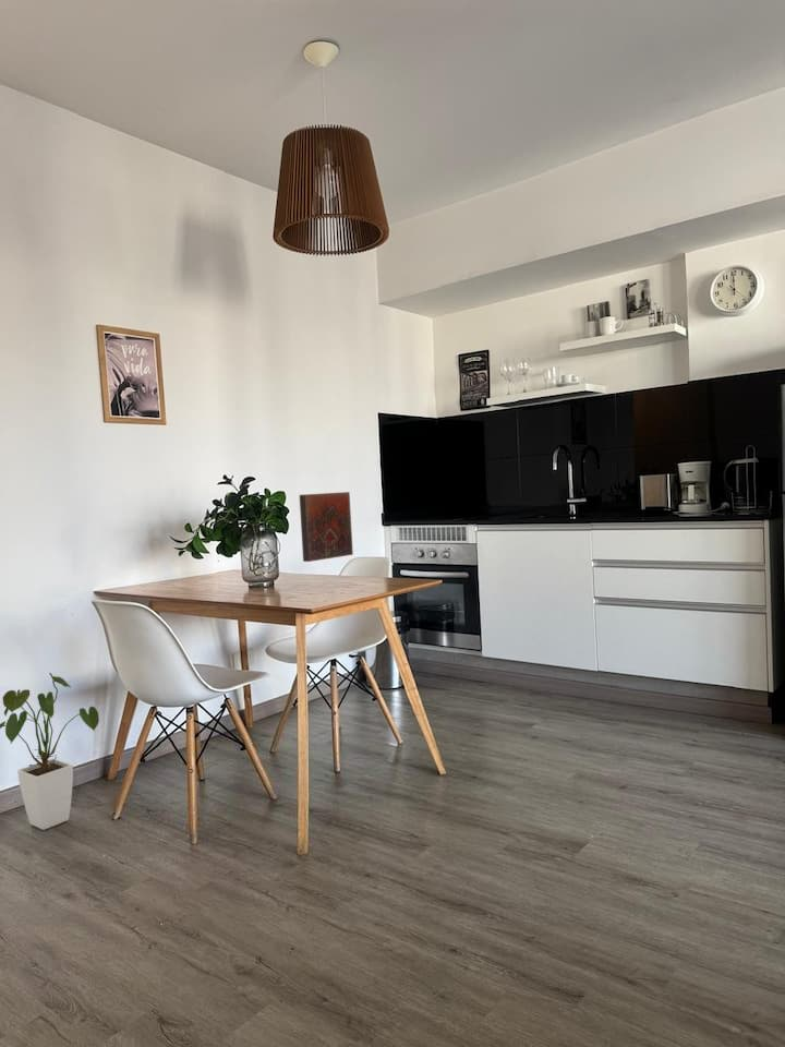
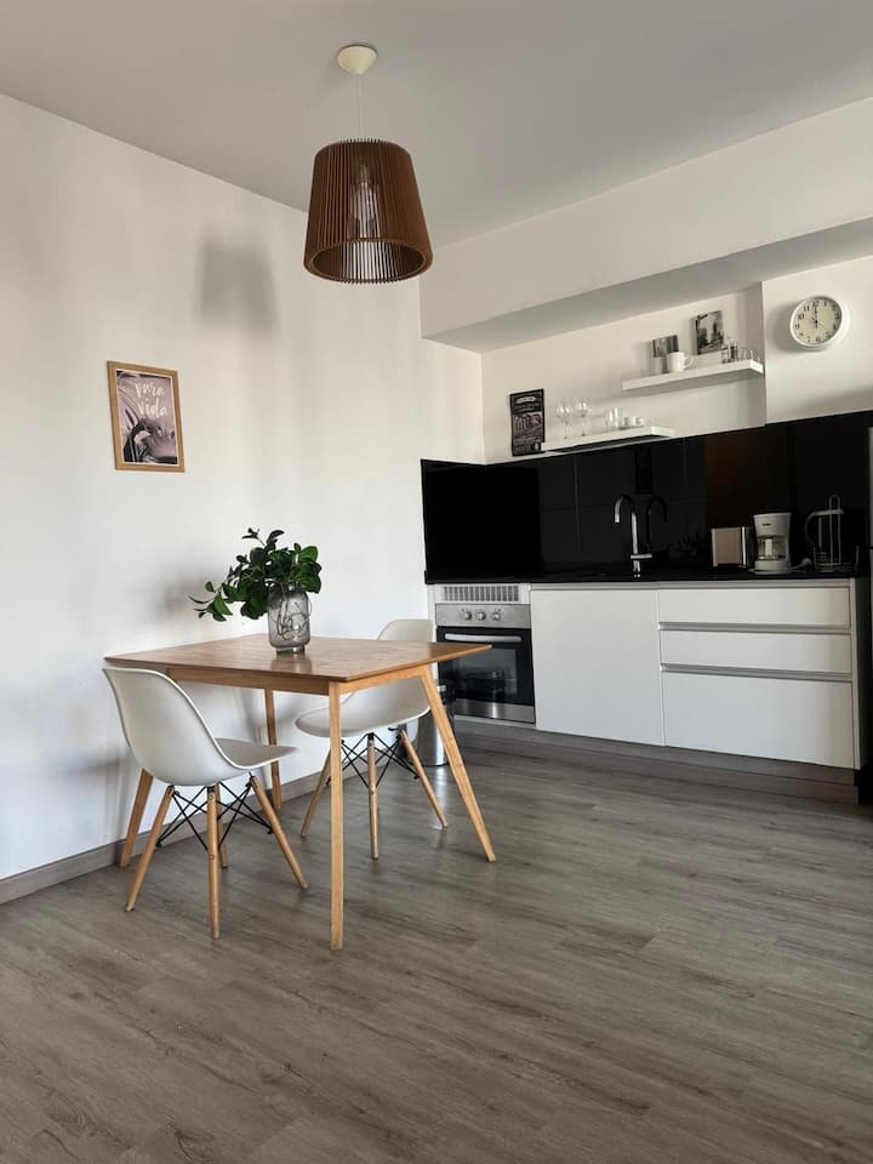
- decorative tile (326, 526)
- house plant (53, 749)
